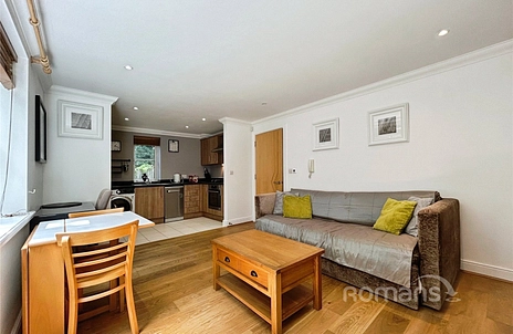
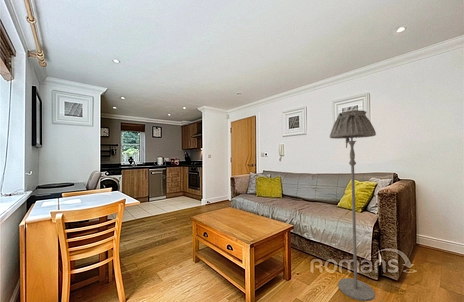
+ floor lamp (353, 200)
